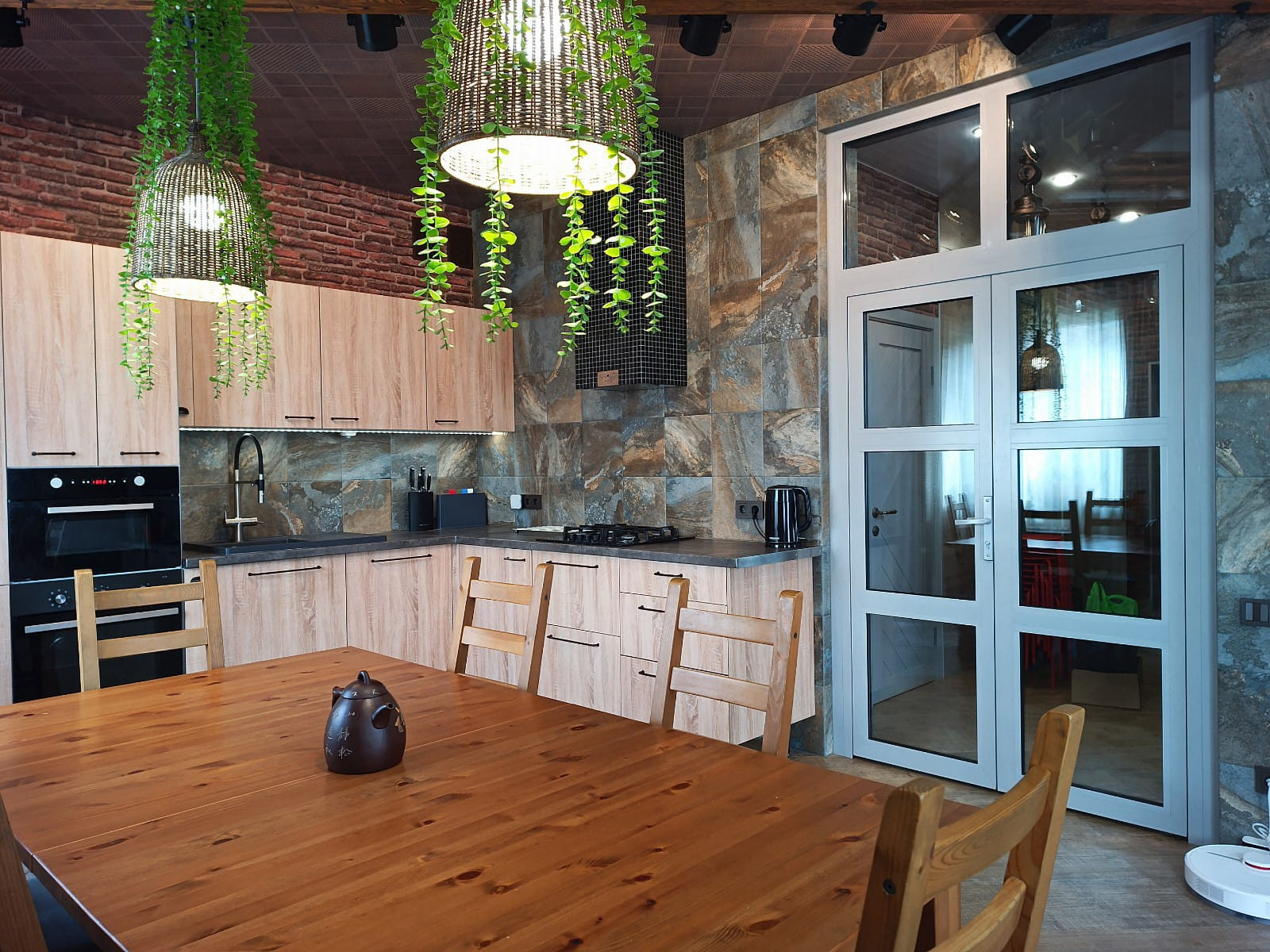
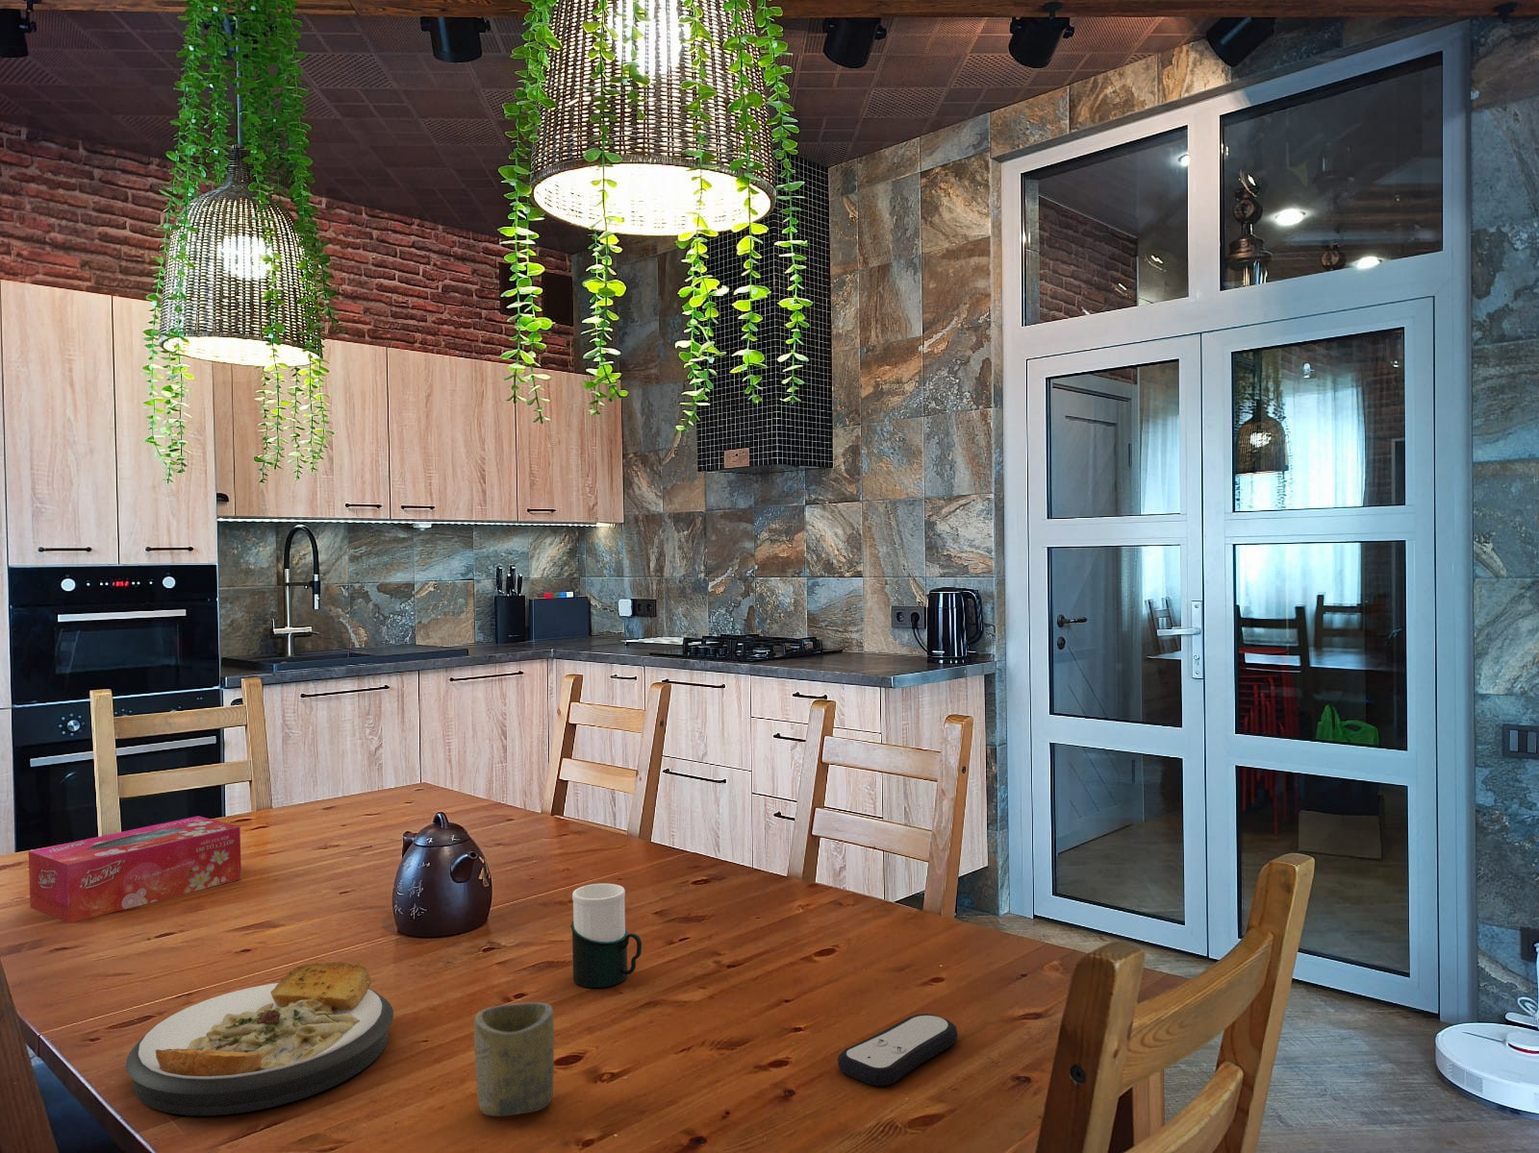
+ tissue box (138, 865)
+ cup (608, 936)
+ remote control (902, 1046)
+ cup (515, 1057)
+ plate (265, 1029)
